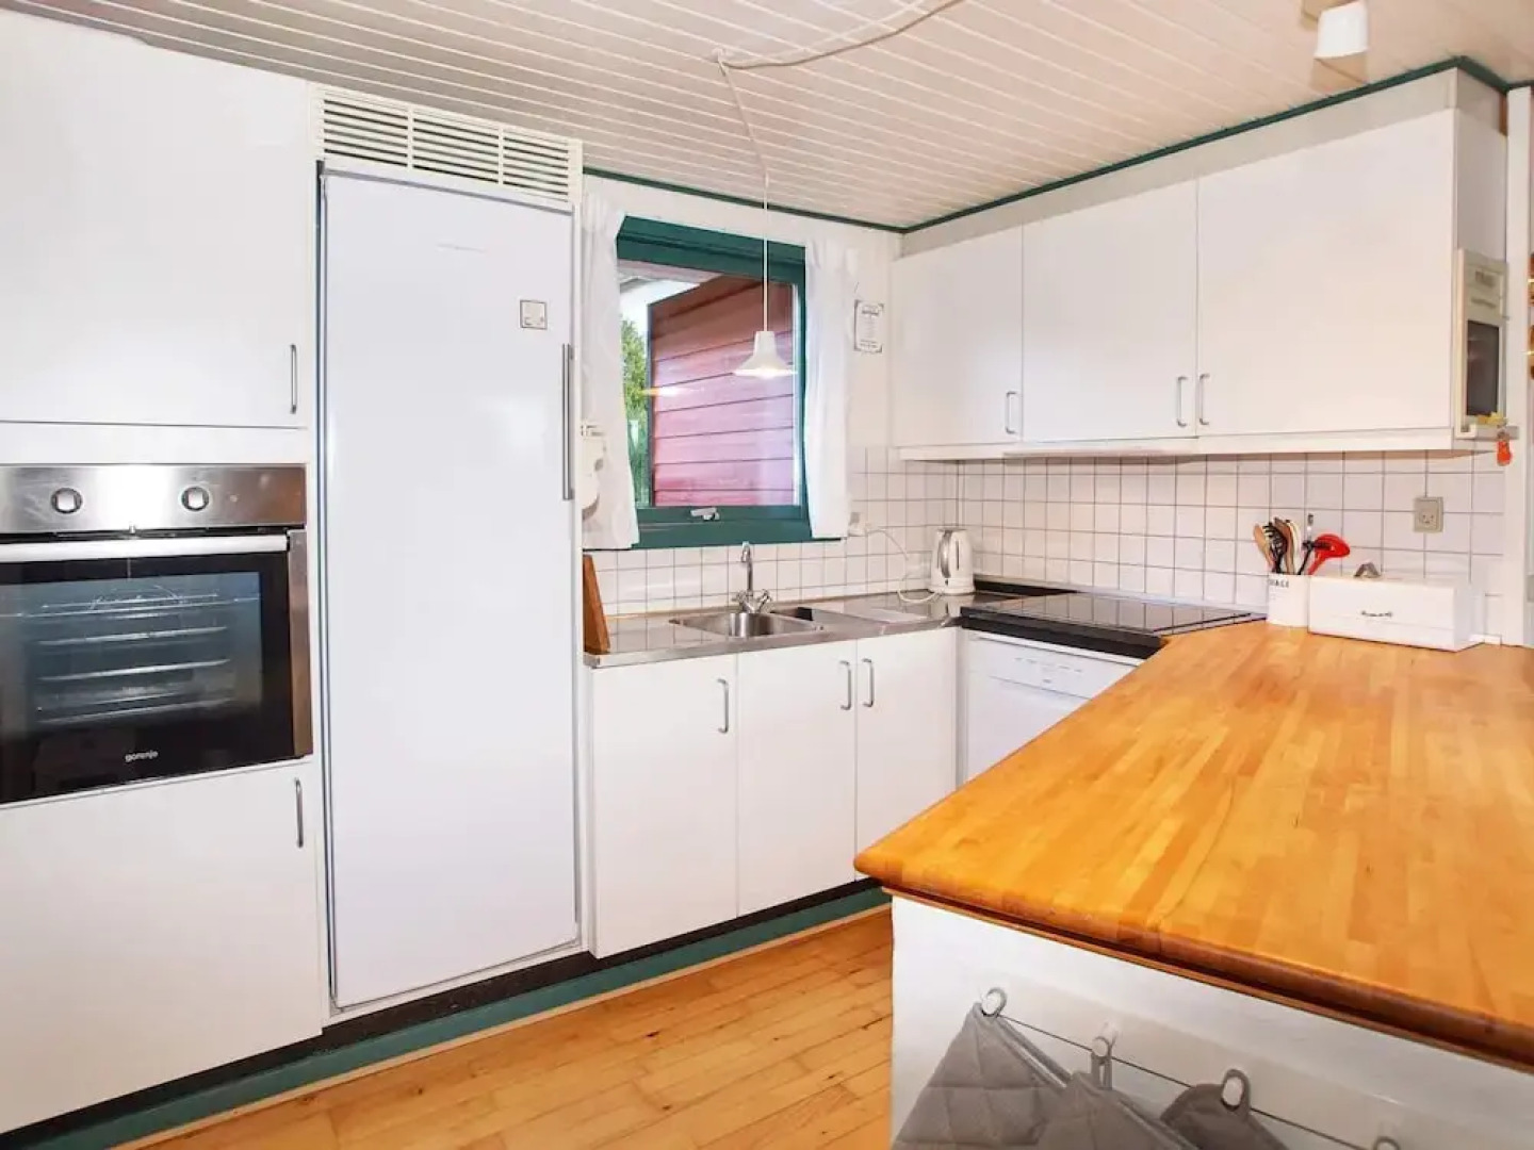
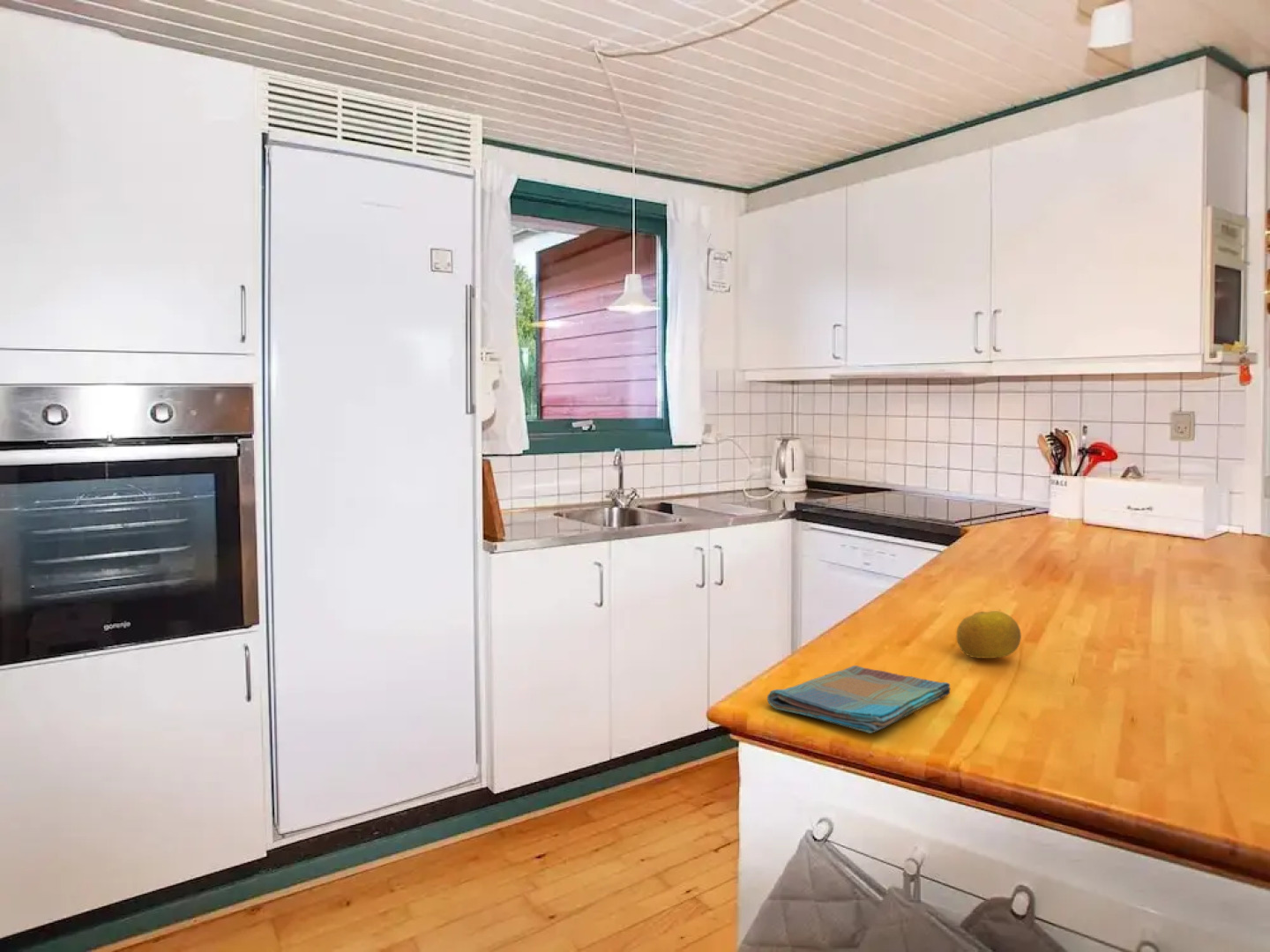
+ fruit (987, 635)
+ dish towel (860, 693)
